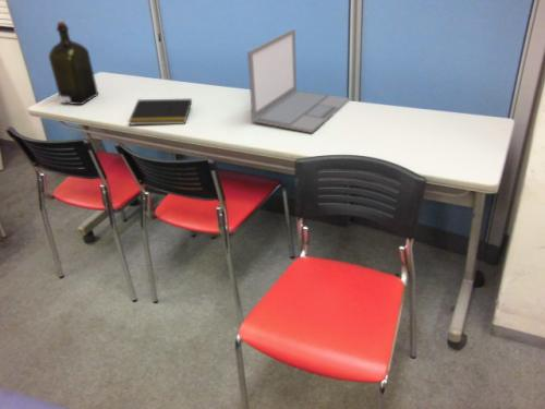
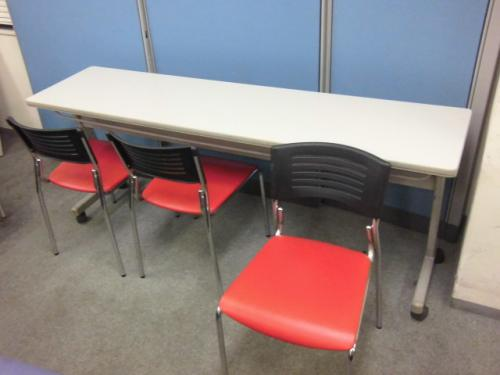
- notepad (160, 111)
- liquor (70, 61)
- laptop (295, 77)
